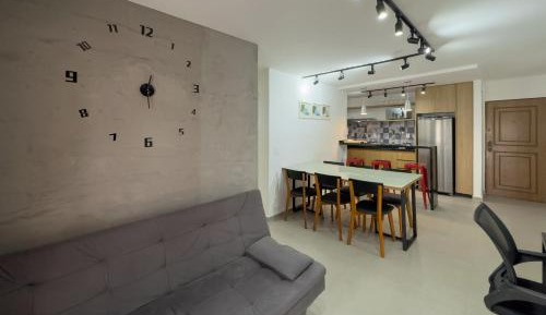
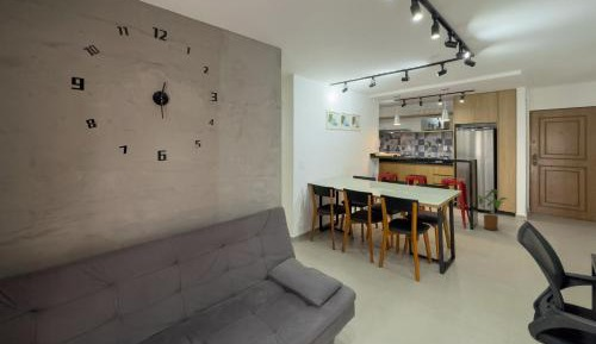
+ house plant (492, 209)
